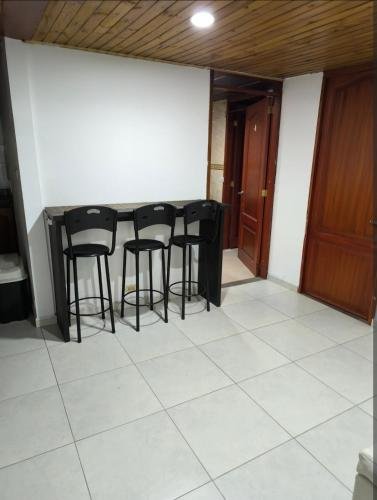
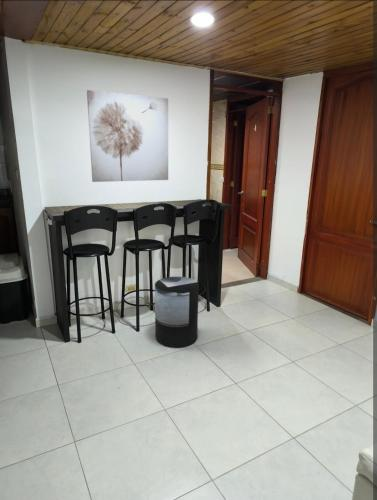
+ trash can (176, 310)
+ wall art (131, 139)
